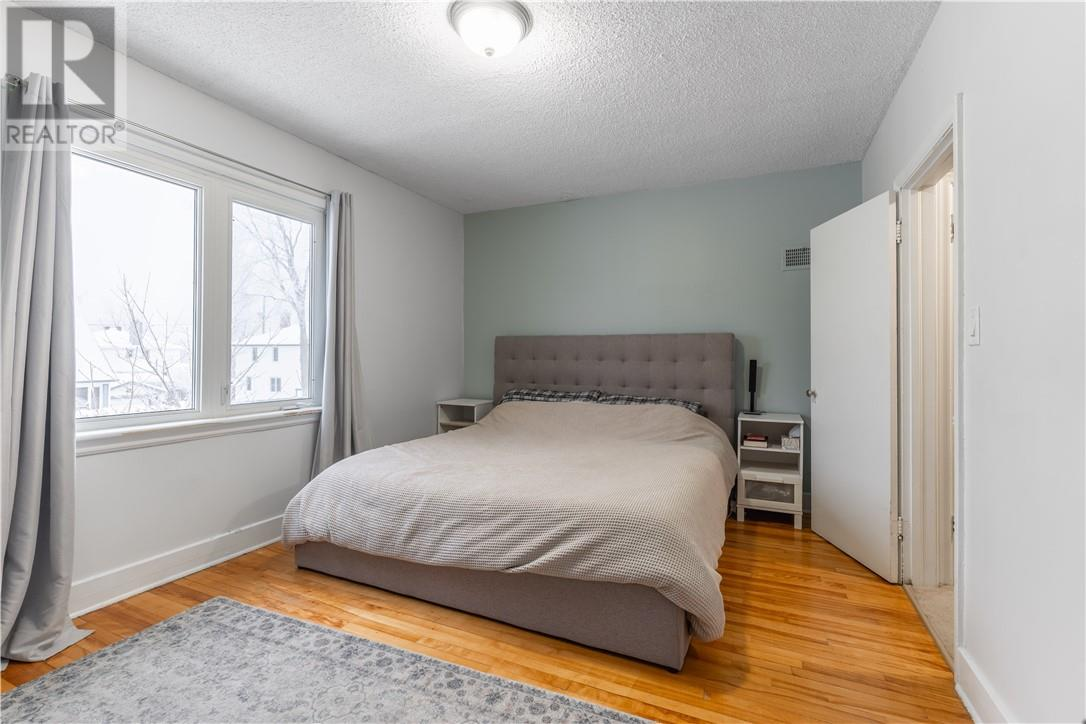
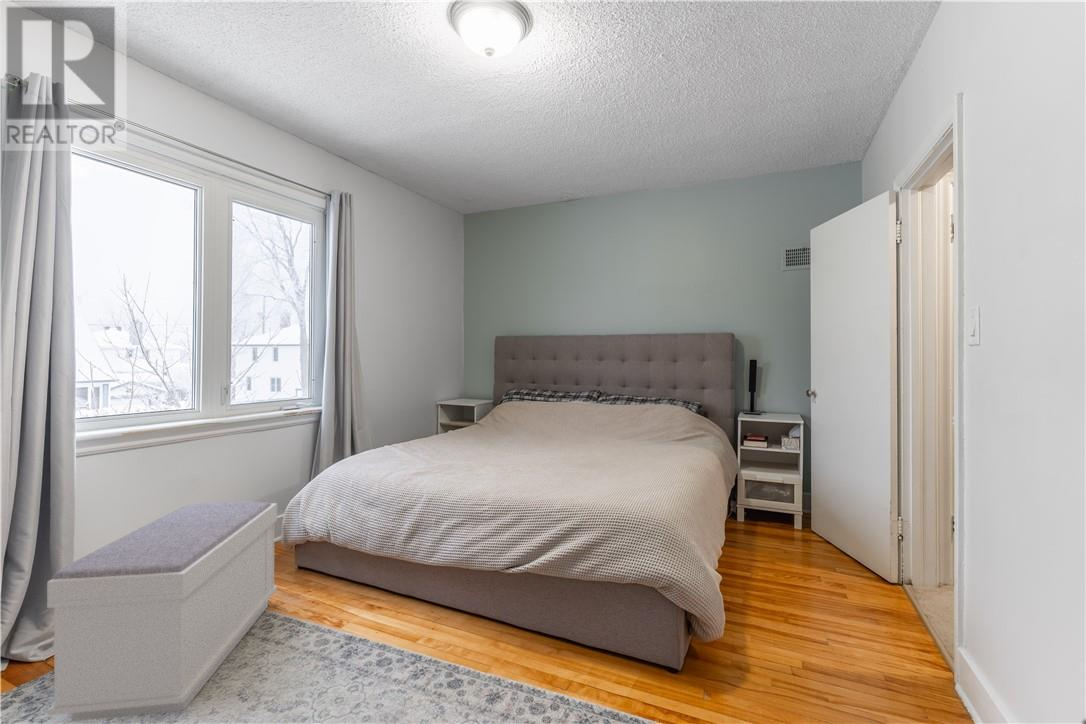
+ bench (185, 589)
